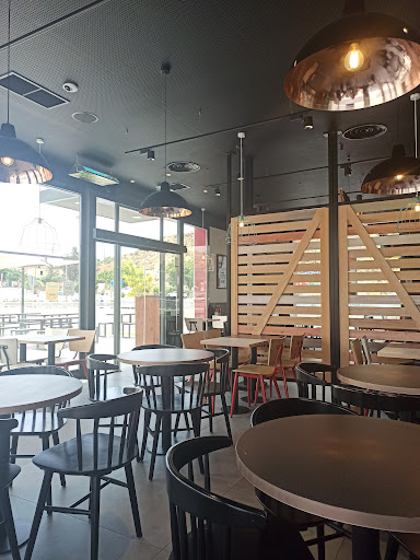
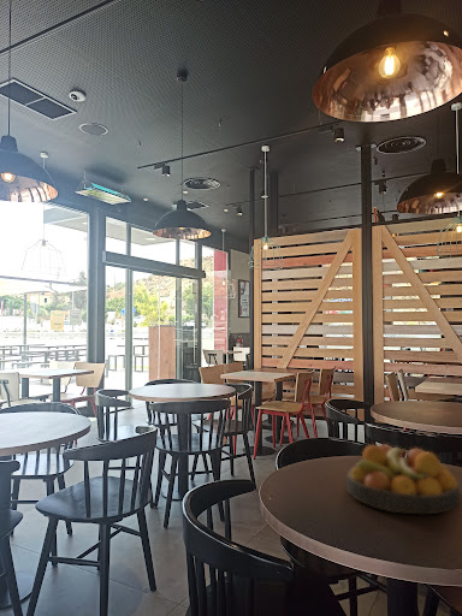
+ fruit bowl (401, 469)
